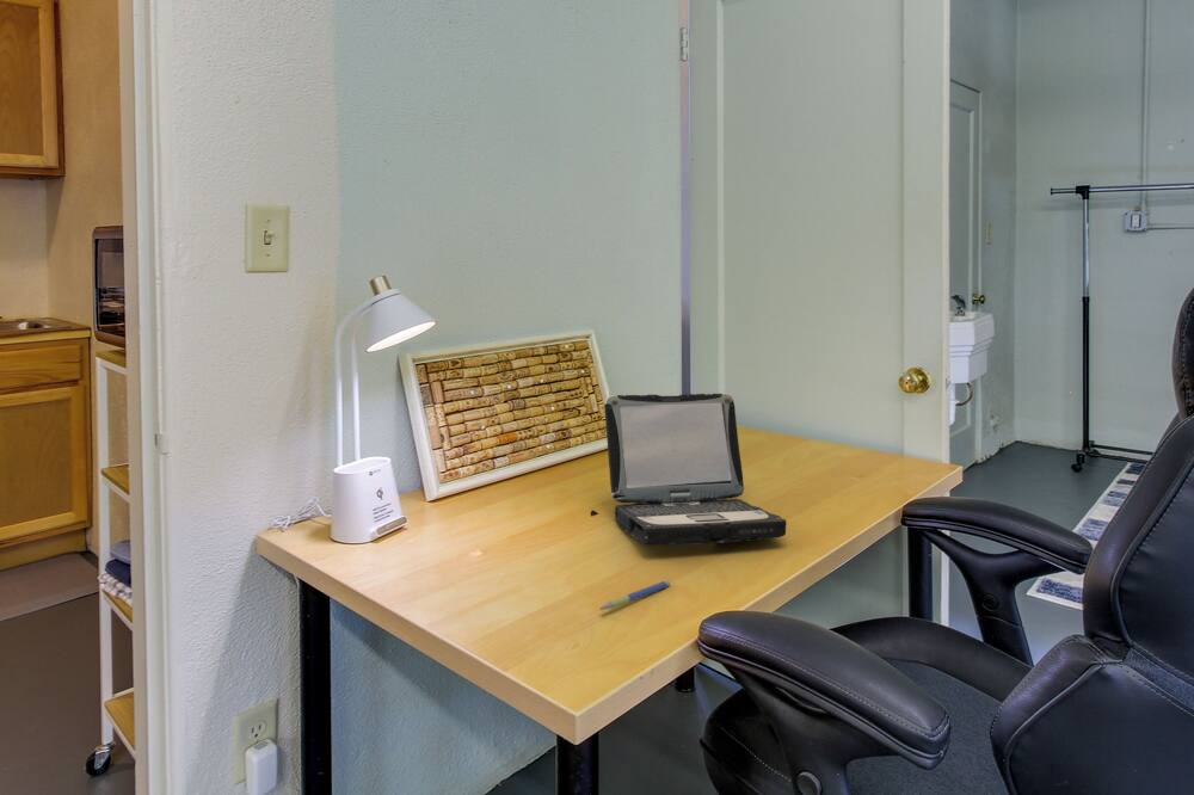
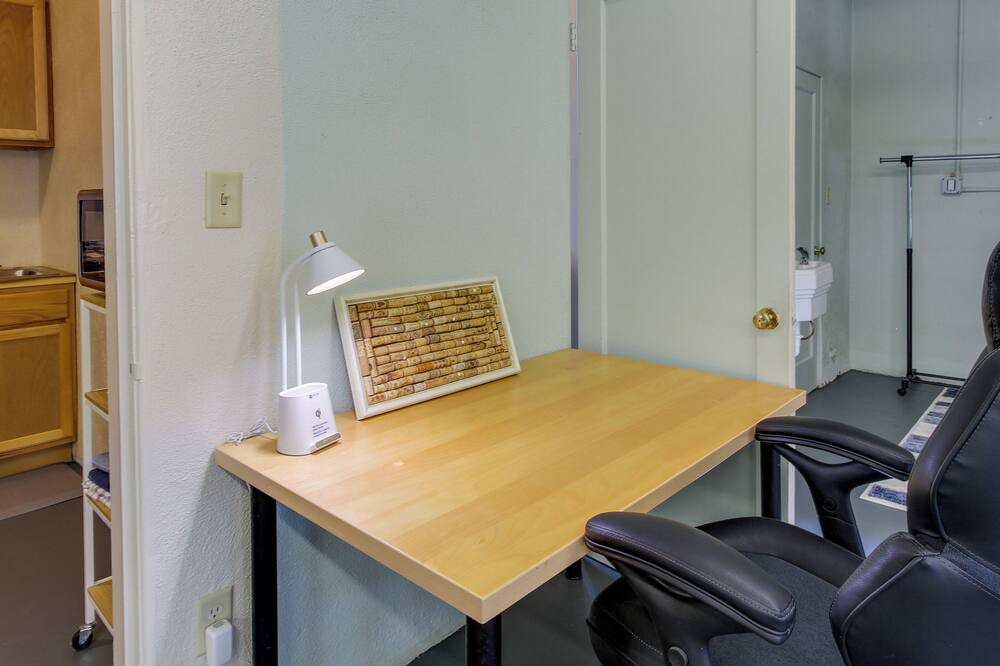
- pen (635, 594)
- laptop (687, 462)
